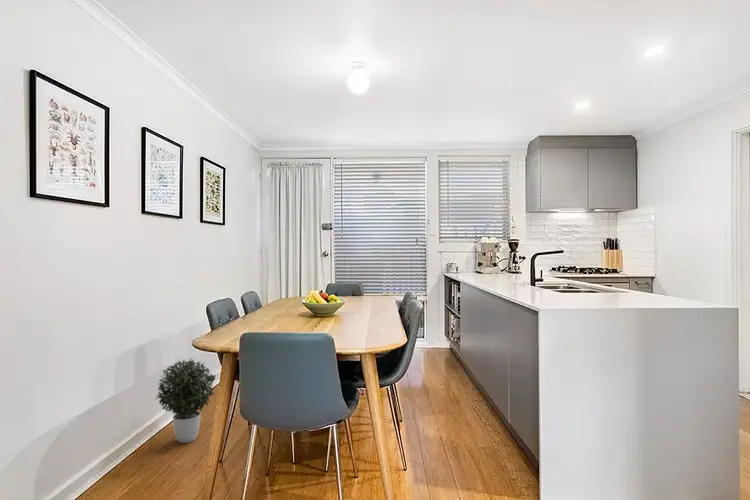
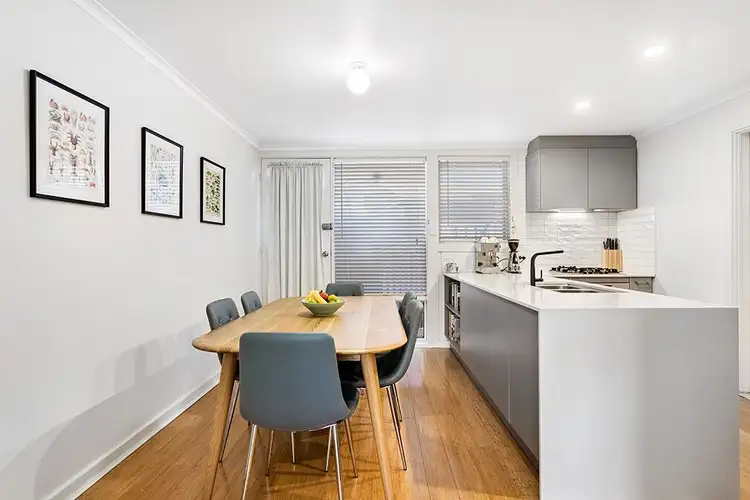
- potted plant (187, 399)
